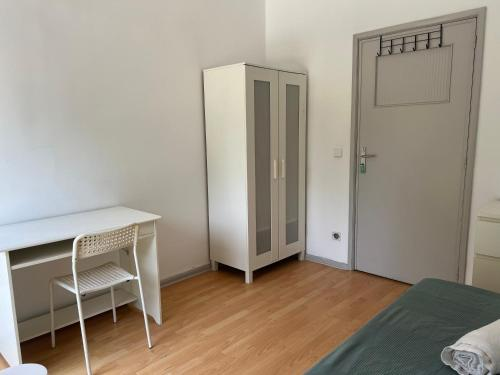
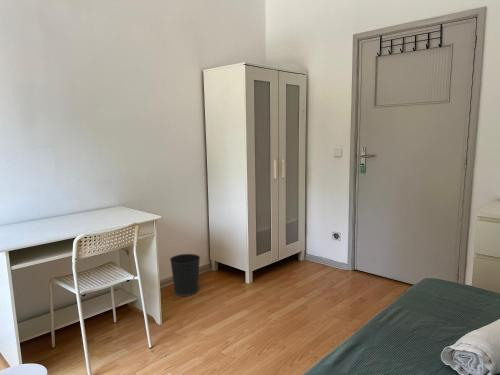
+ wastebasket (185, 275)
